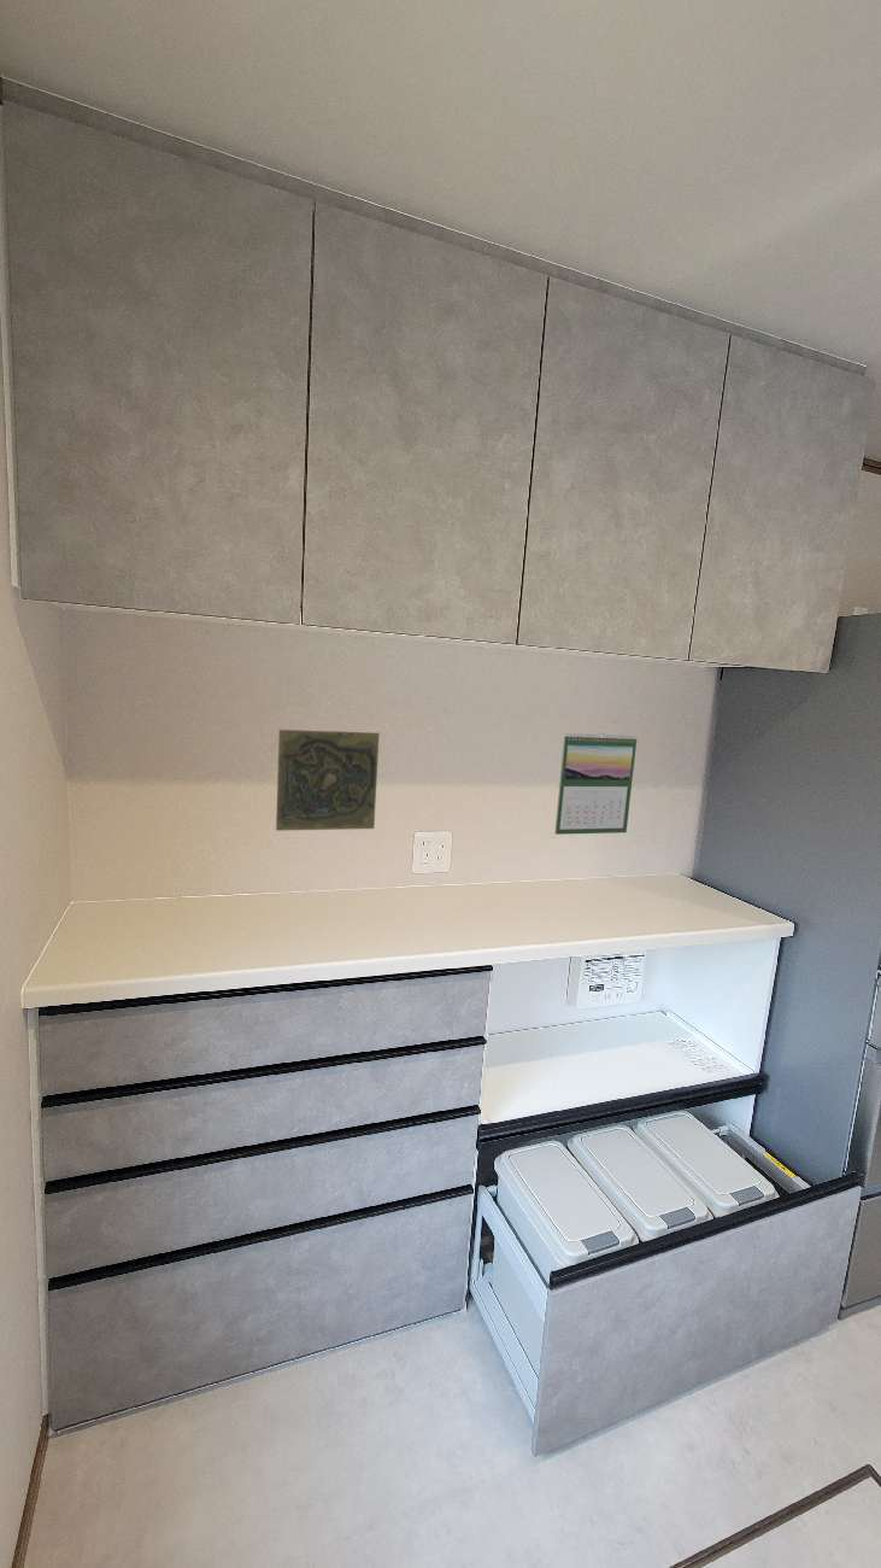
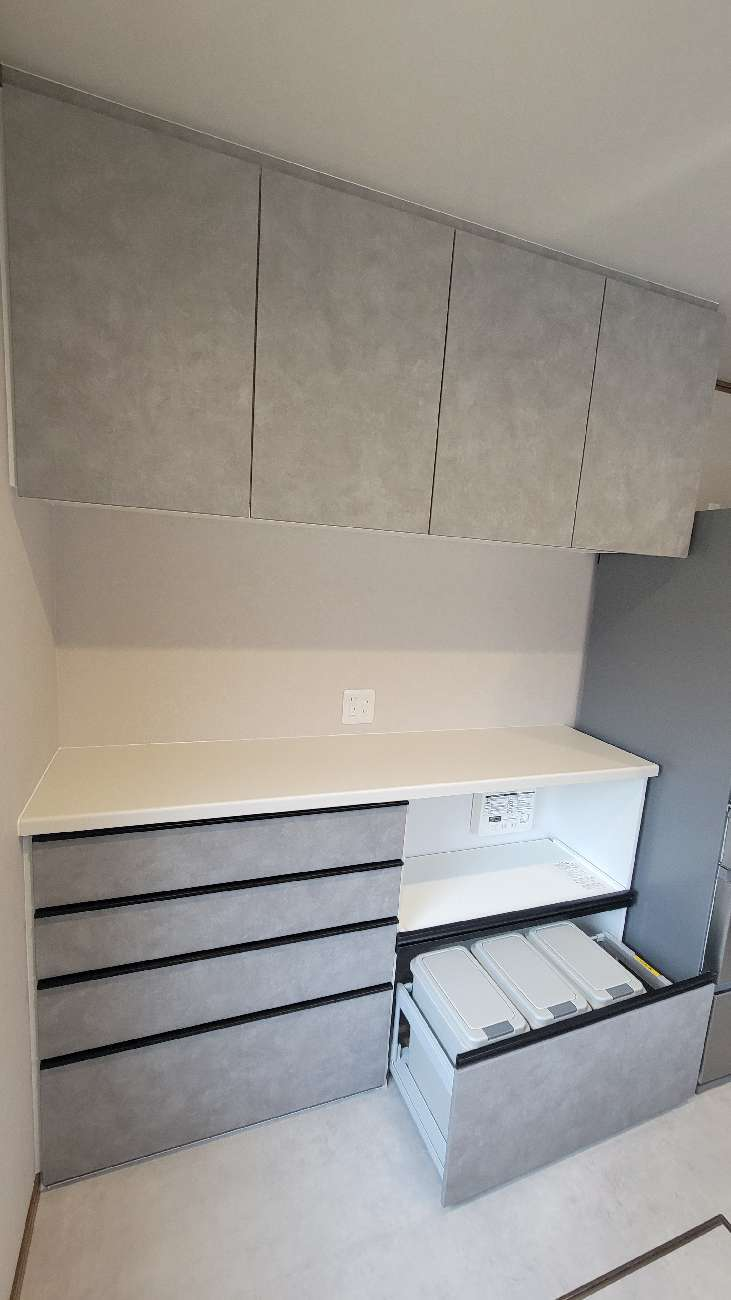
- decorative tile (328, 780)
- calendar (595, 783)
